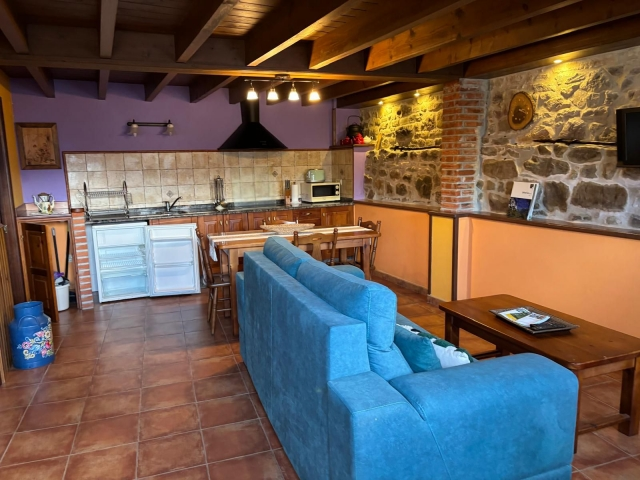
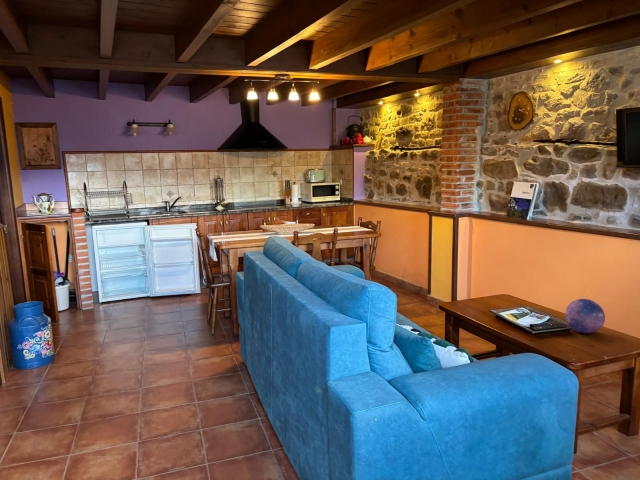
+ decorative ball (584, 315)
